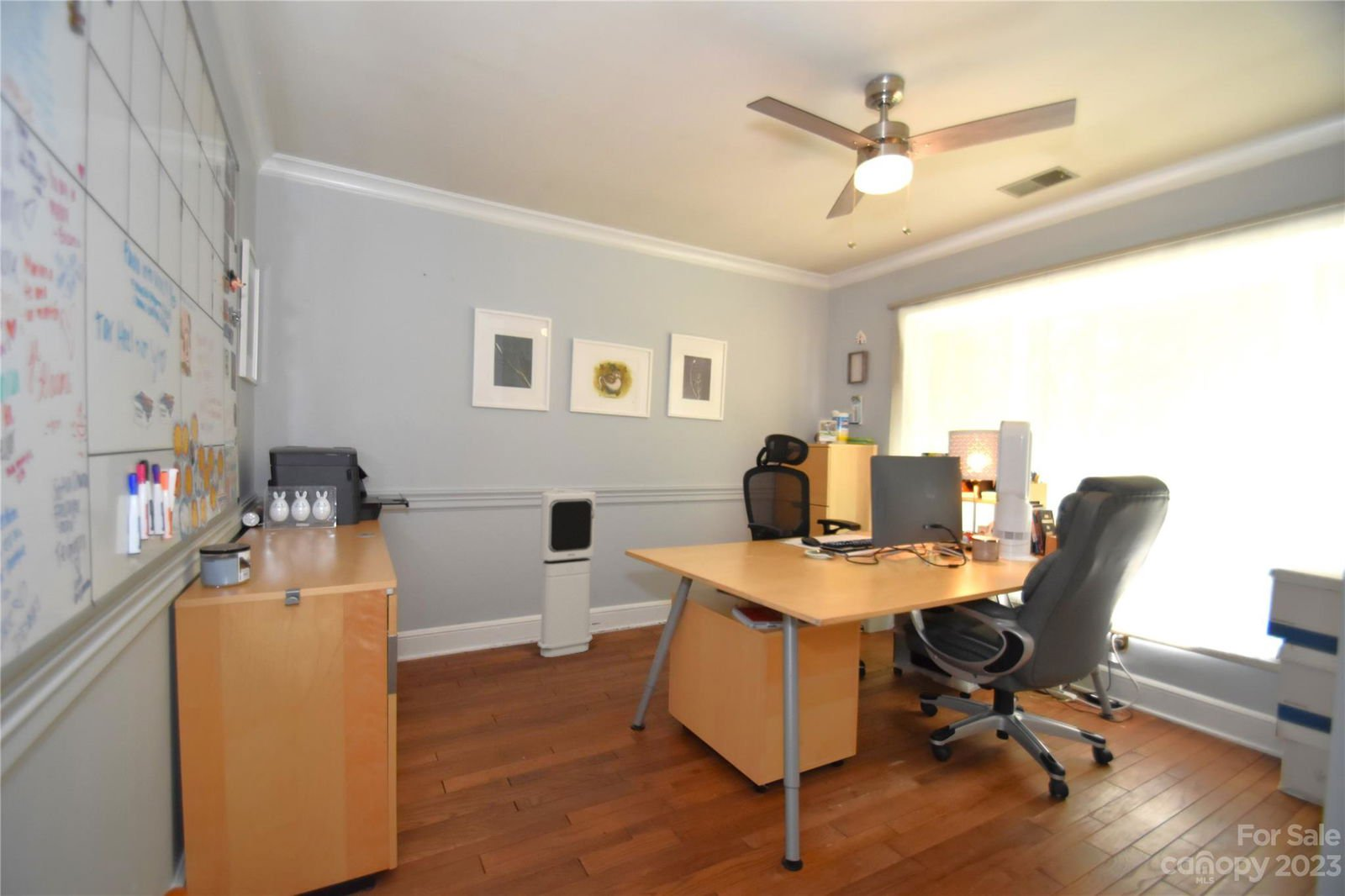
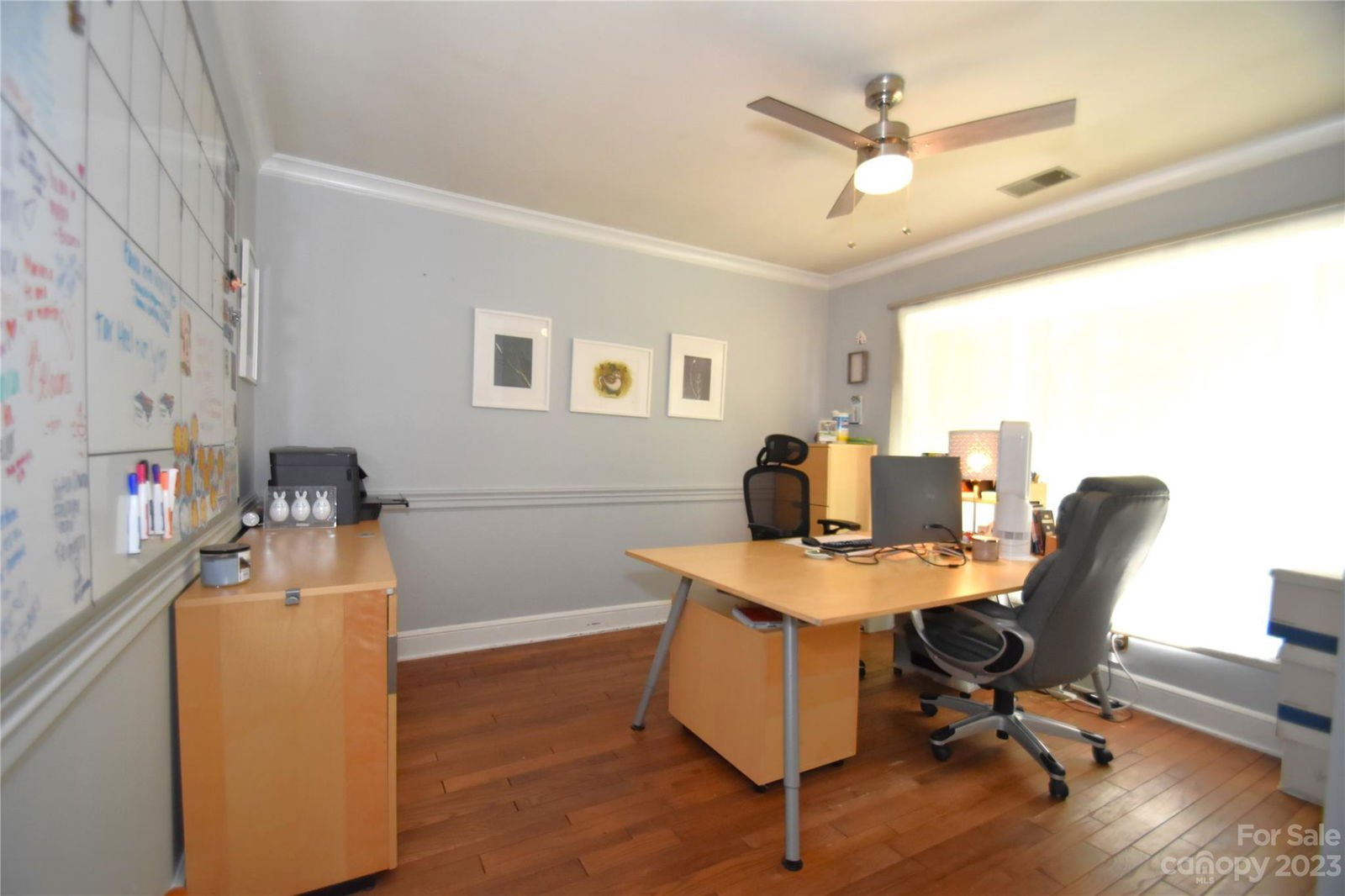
- air purifier (561, 568)
